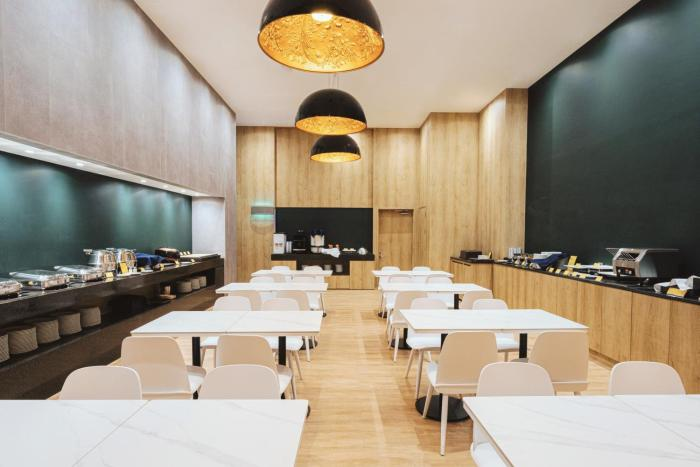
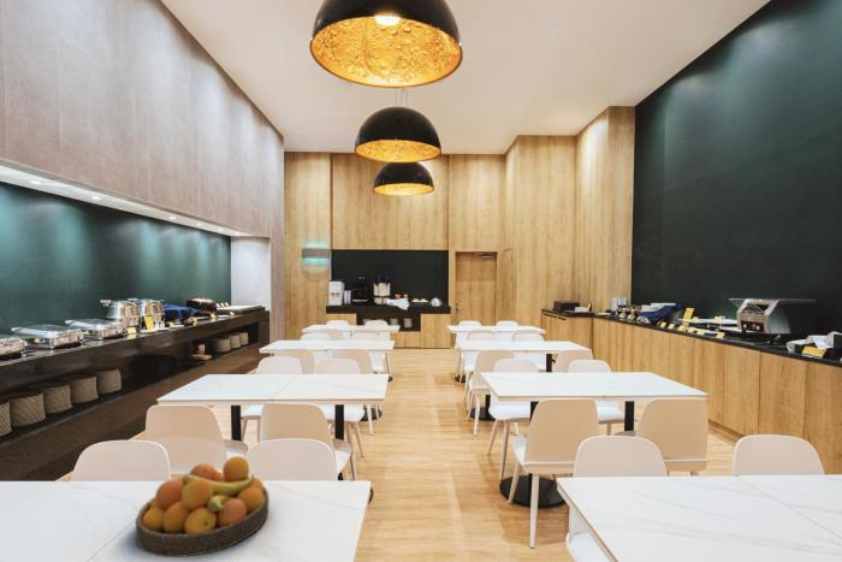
+ fruit bowl (206, 495)
